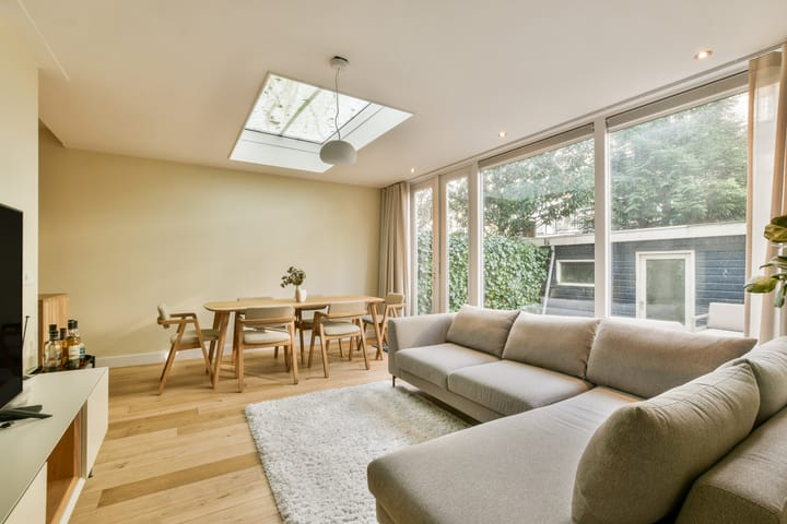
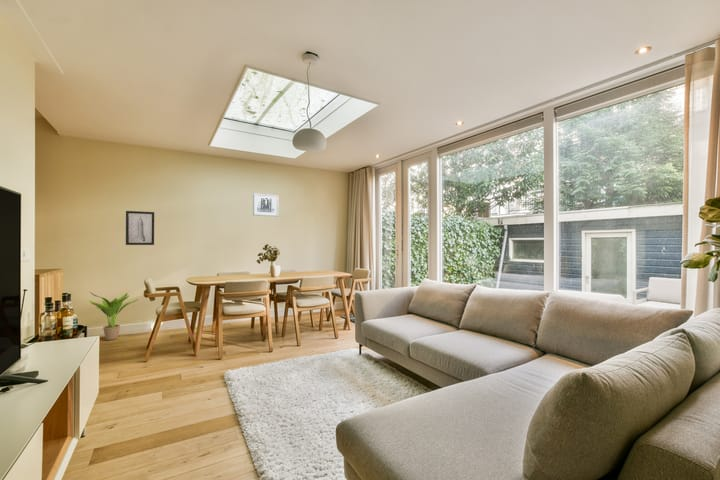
+ wall art (140, 228)
+ potted plant (112, 314)
+ wall art (265, 205)
